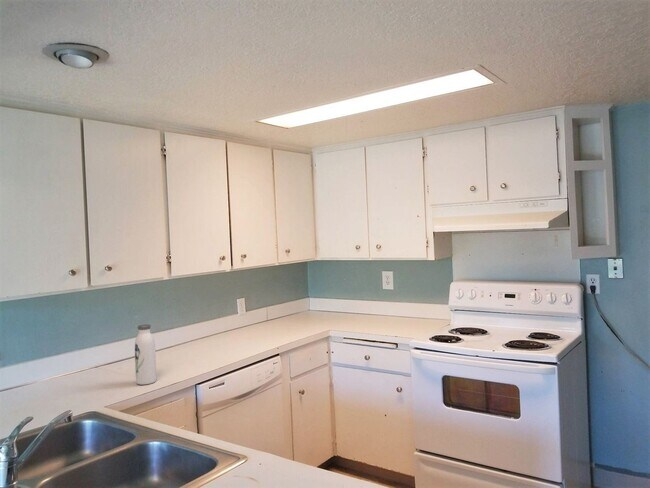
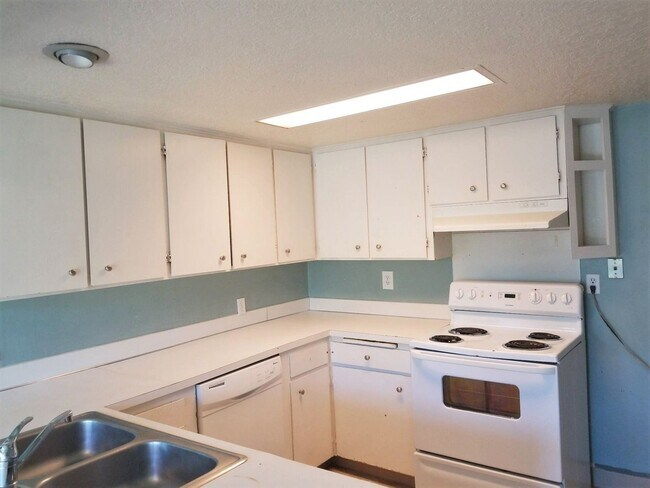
- water bottle (145, 353)
